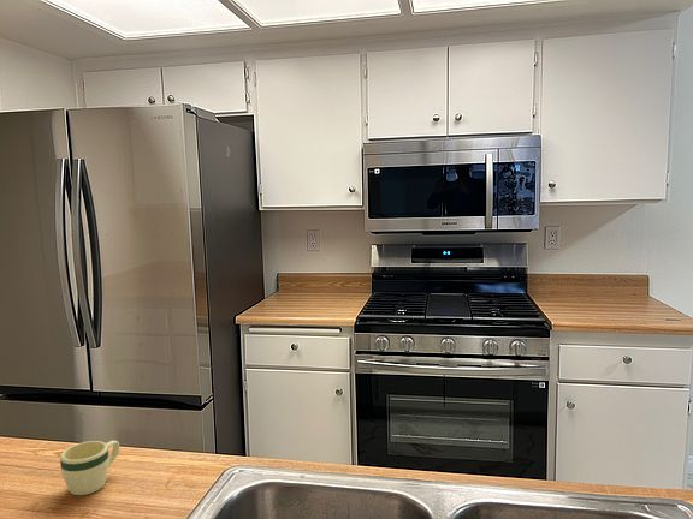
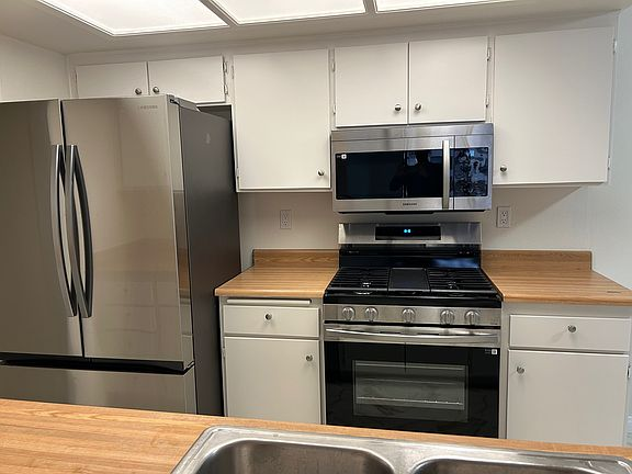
- mug (94, 464)
